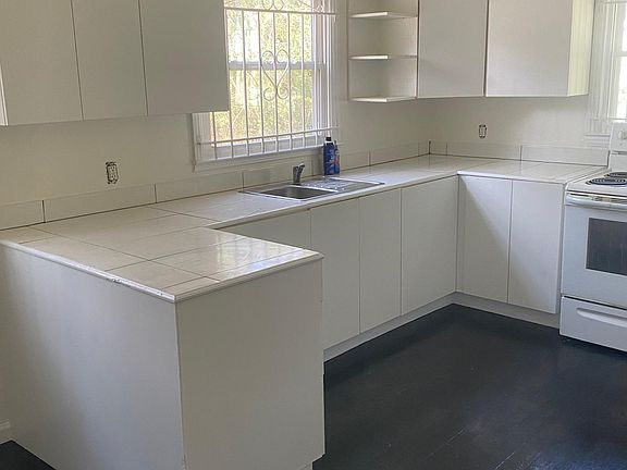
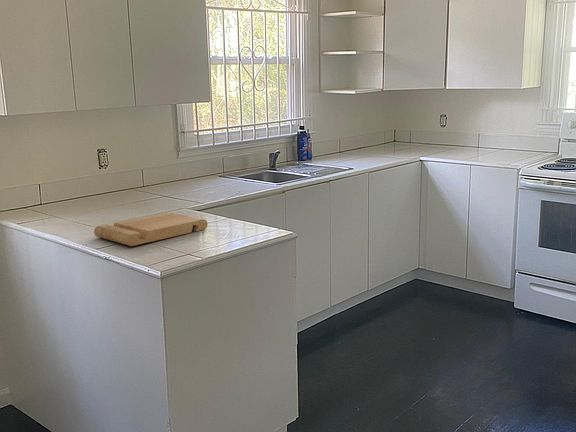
+ cutting board (152, 227)
